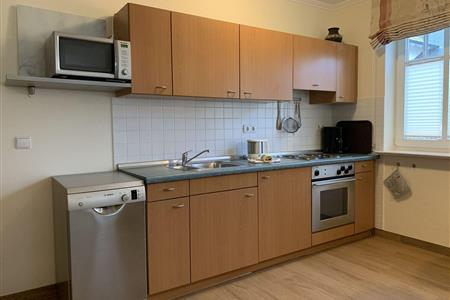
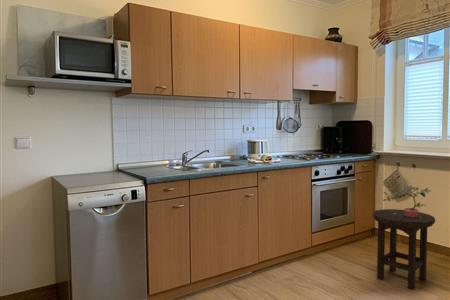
+ potted plant (404, 195)
+ stool (396, 245)
